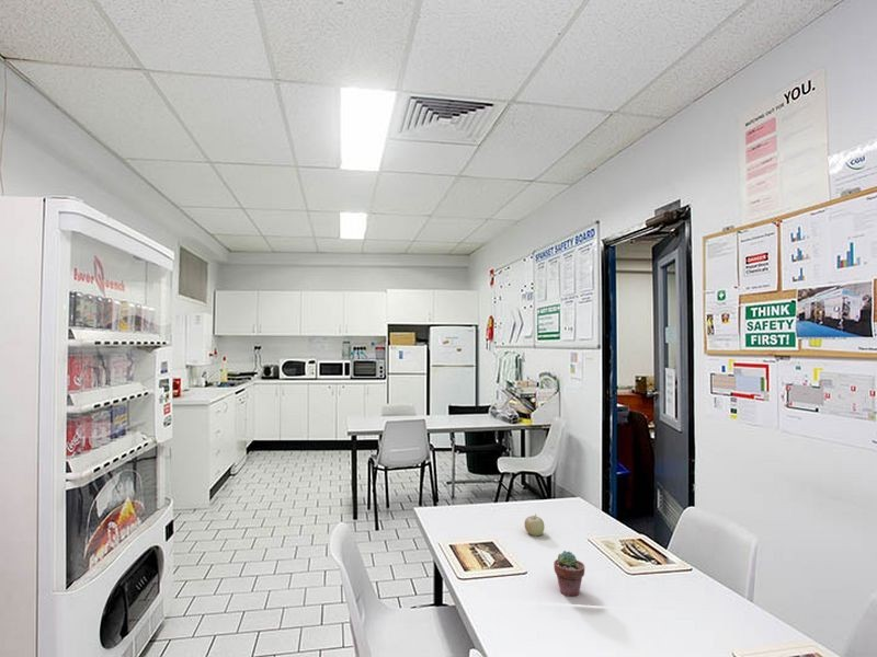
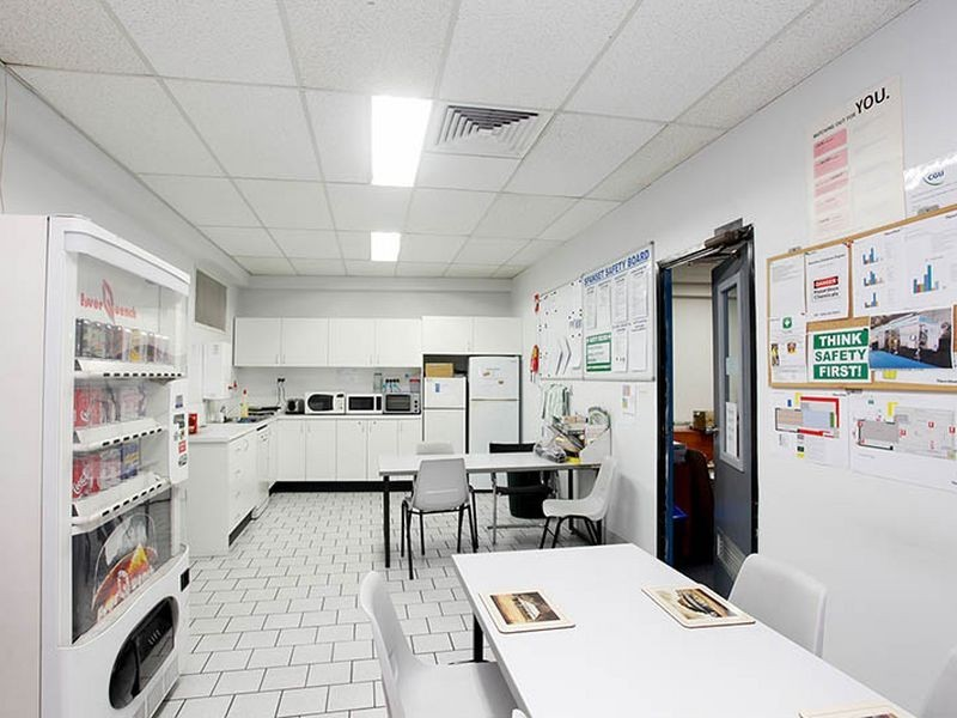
- potted succulent (569, 572)
- fruit (534, 523)
